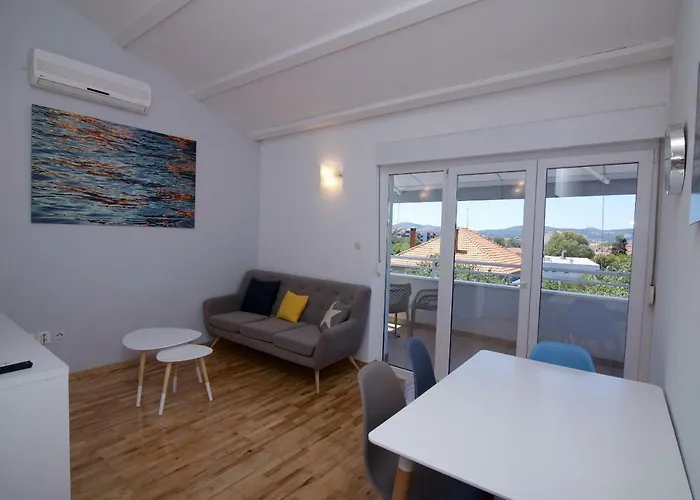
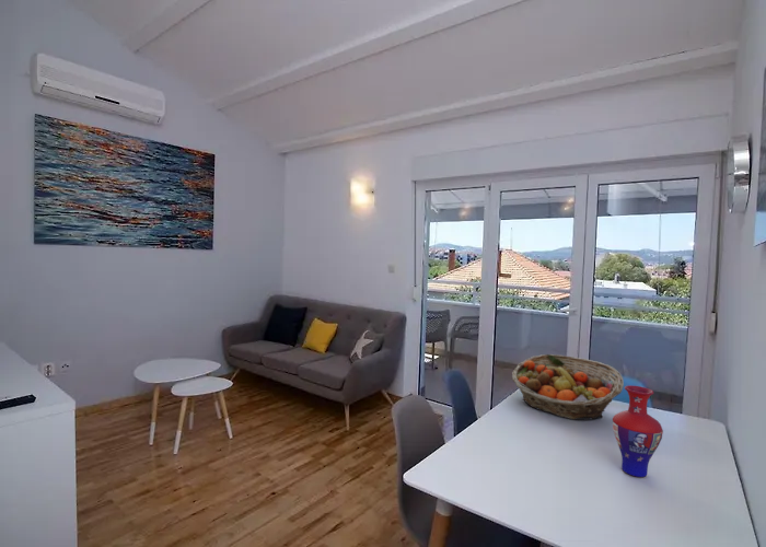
+ fruit basket (564, 384)
+ vase (636, 430)
